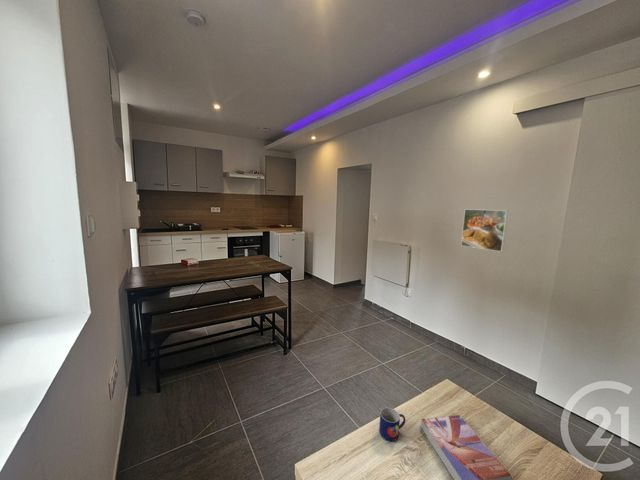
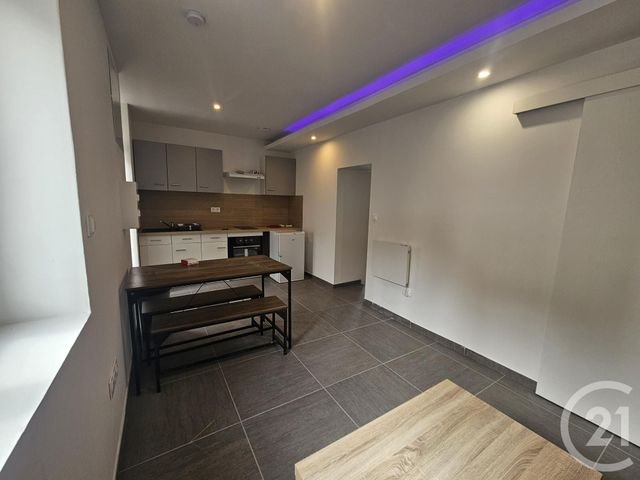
- mug (393, 423)
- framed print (482, 229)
- textbook (461, 448)
